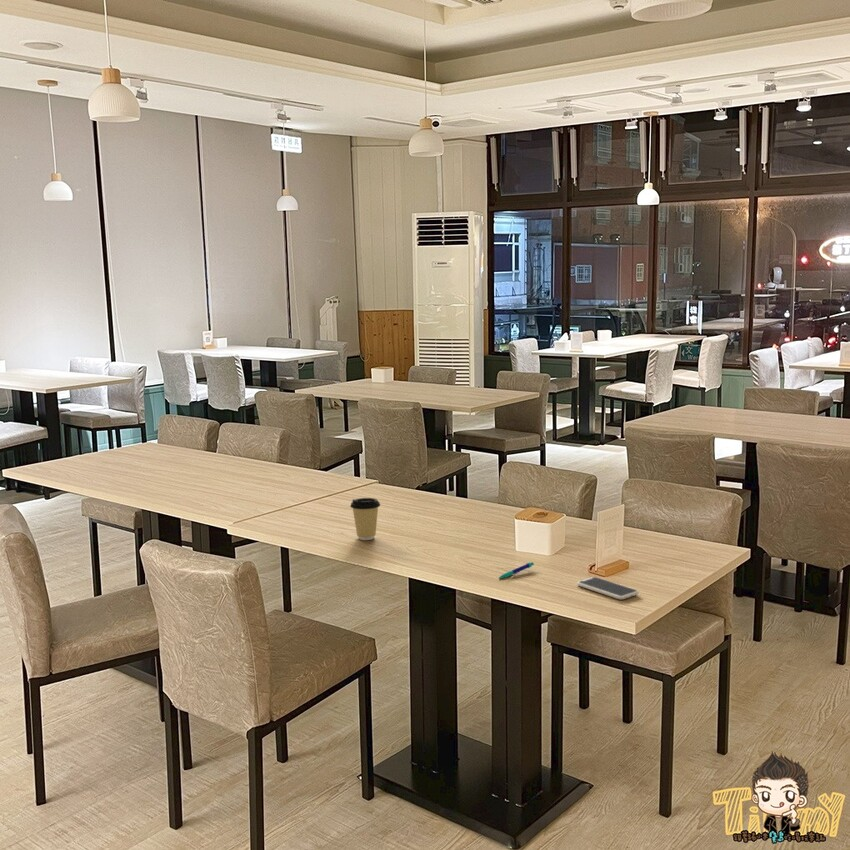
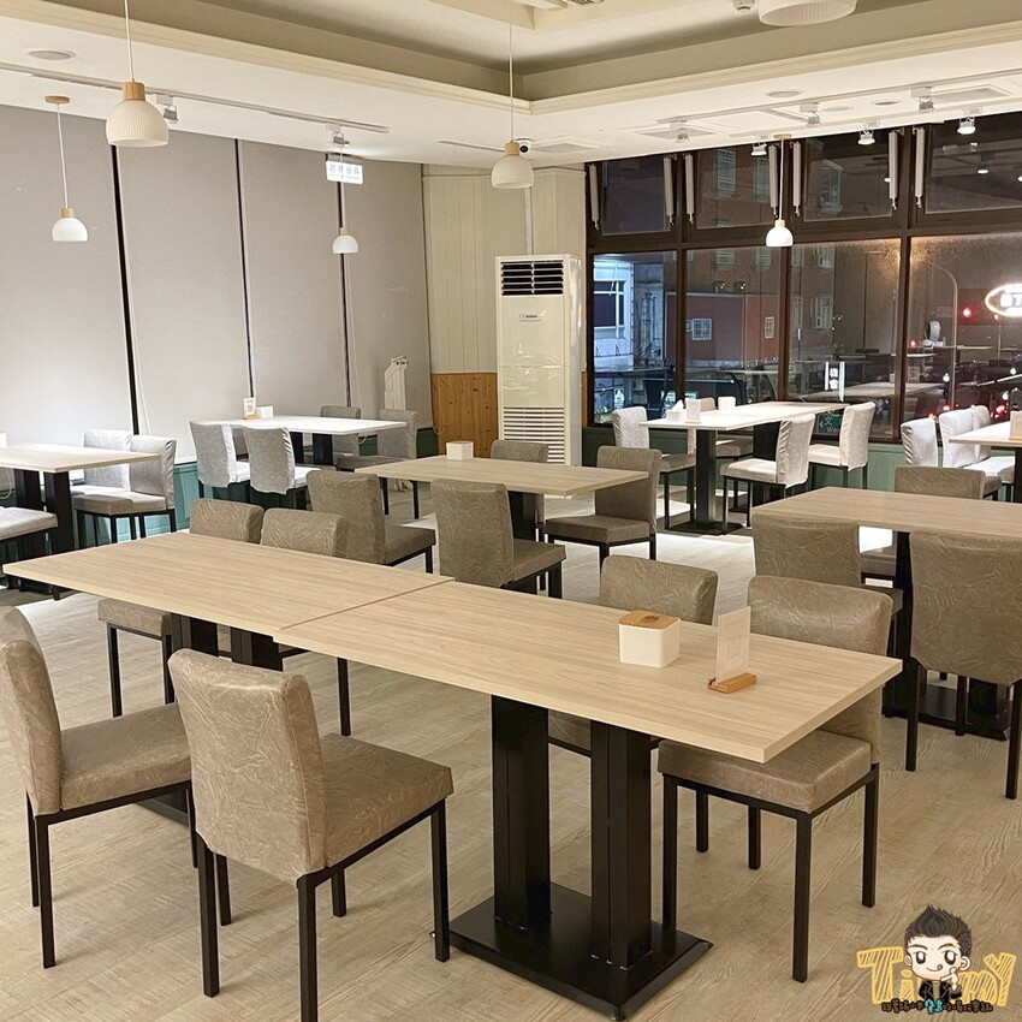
- coffee cup (365, 518)
- smartphone (607, 587)
- pen (515, 570)
